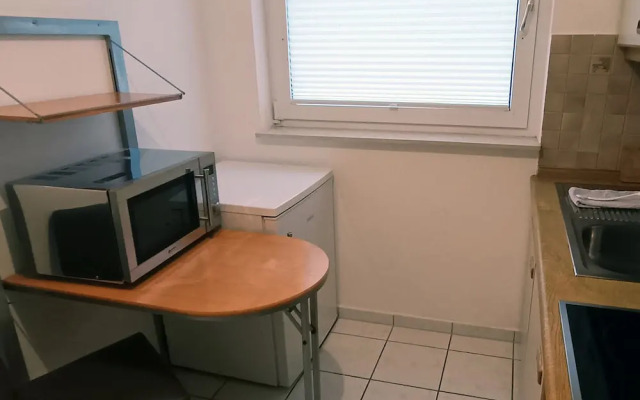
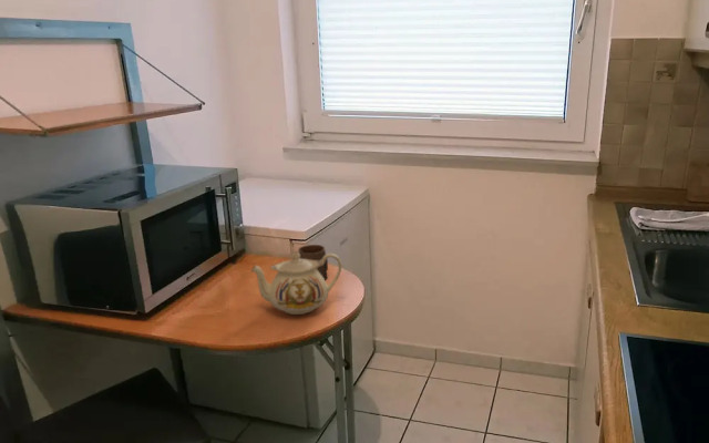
+ teapot (297, 279)
+ cup (312, 259)
